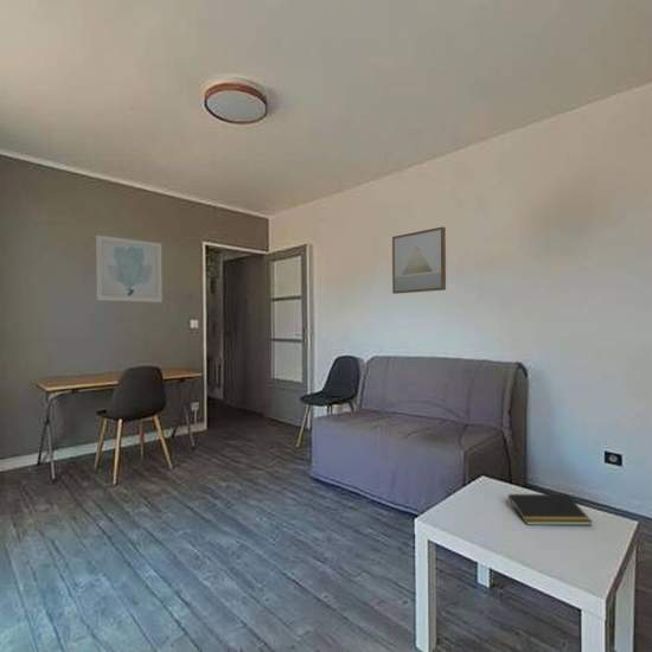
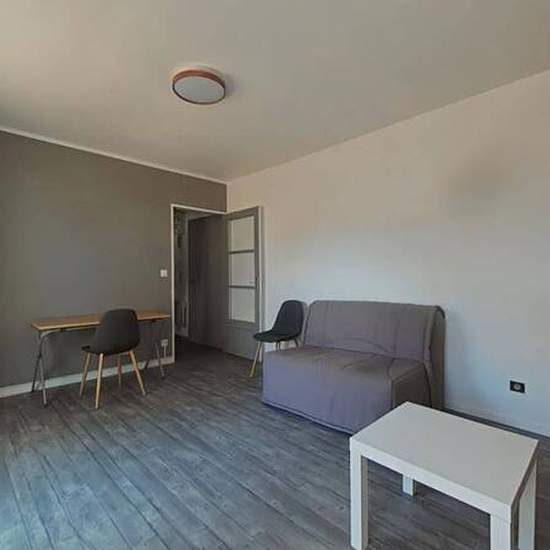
- wall art (417, 262)
- wall art (130, 270)
- notepad (548, 509)
